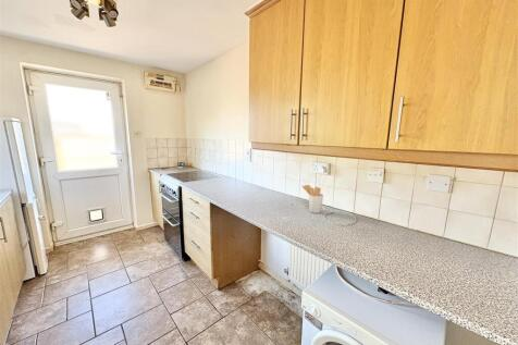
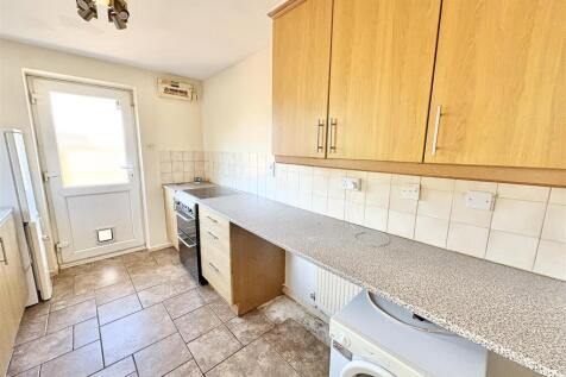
- utensil holder (312, 197)
